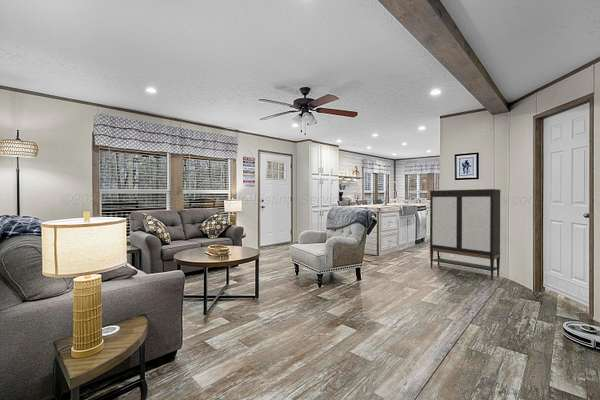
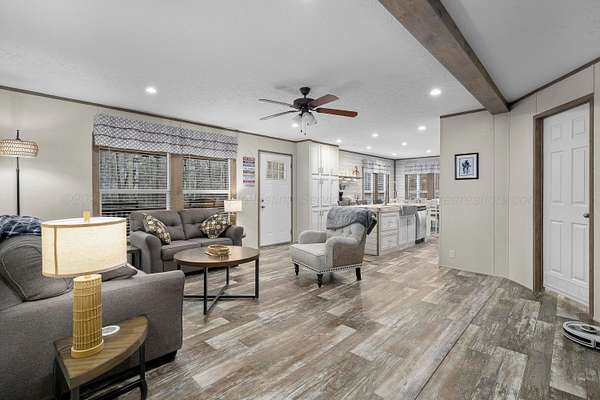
- storage cabinet (463, 231)
